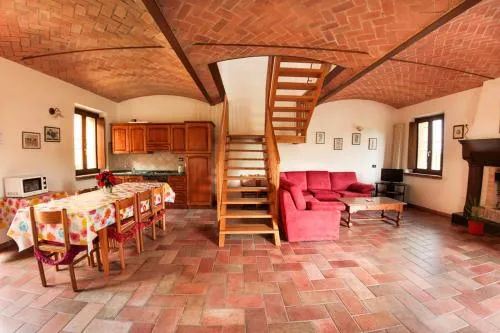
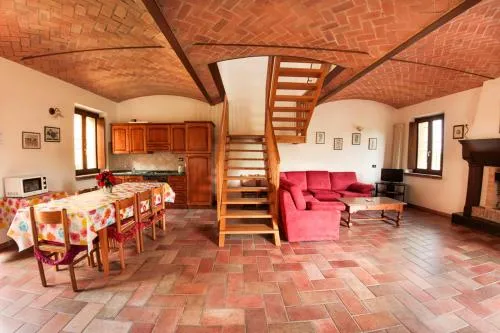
- house plant (477, 214)
